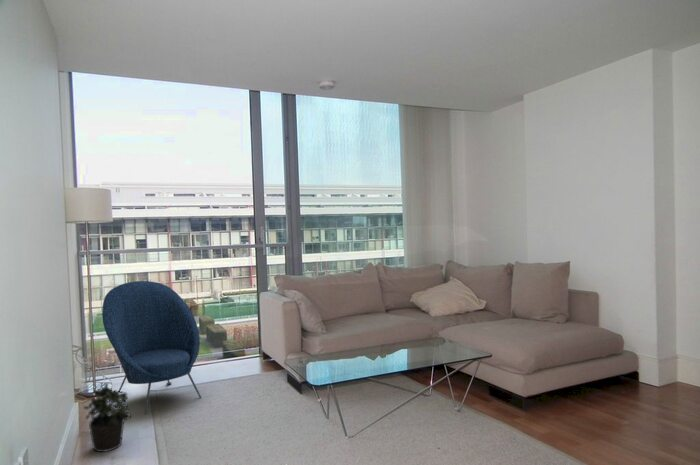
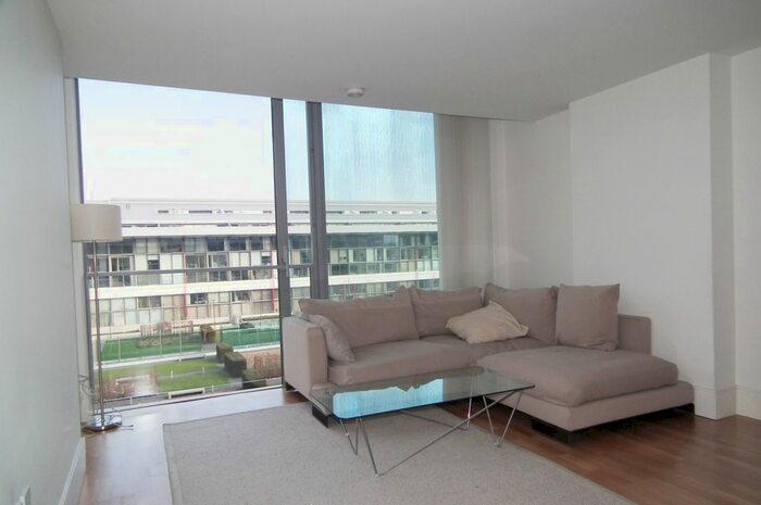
- lounge chair (154, 340)
- potted plant (108, 414)
